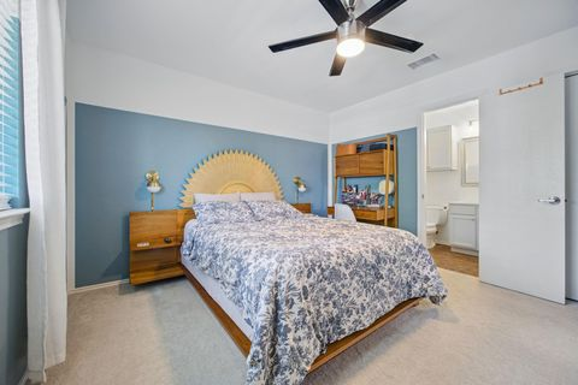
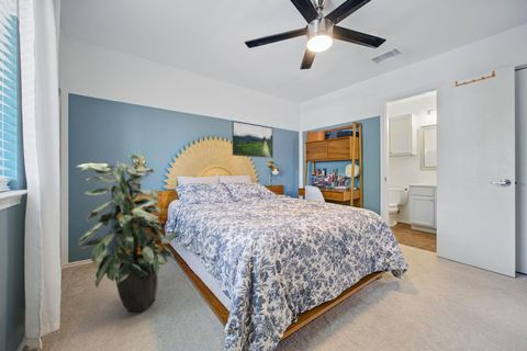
+ indoor plant (130, 231)
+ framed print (254, 140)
